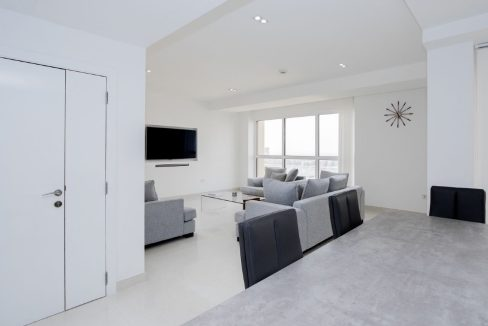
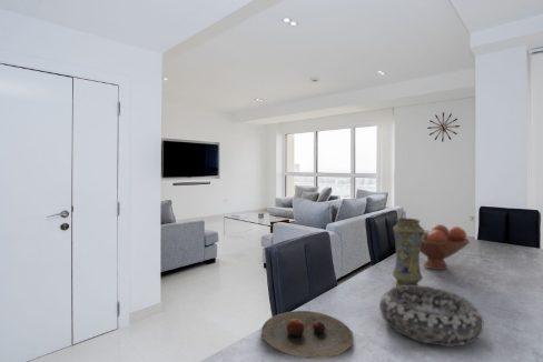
+ fruit bowl (435, 247)
+ vase (407, 252)
+ plate (306, 326)
+ decorative bowl (427, 312)
